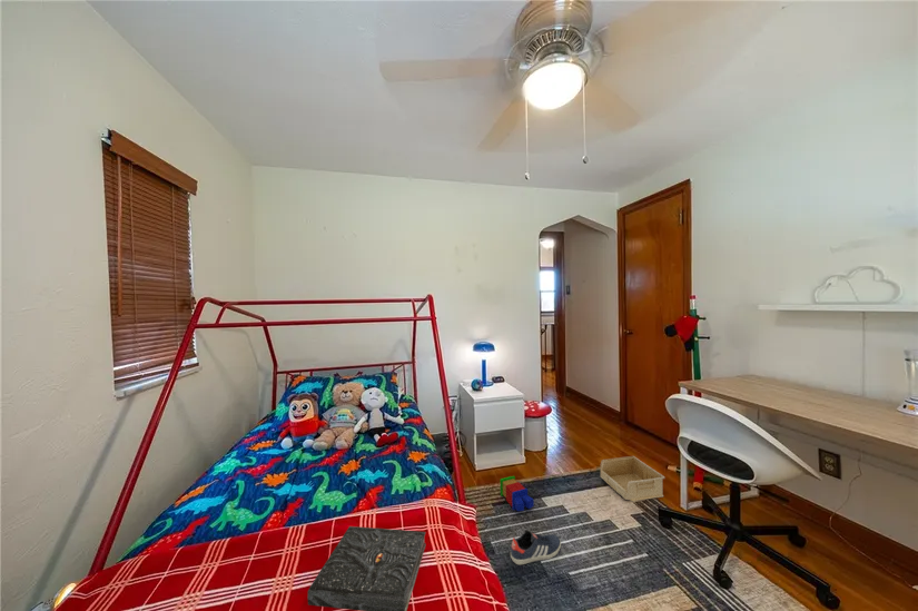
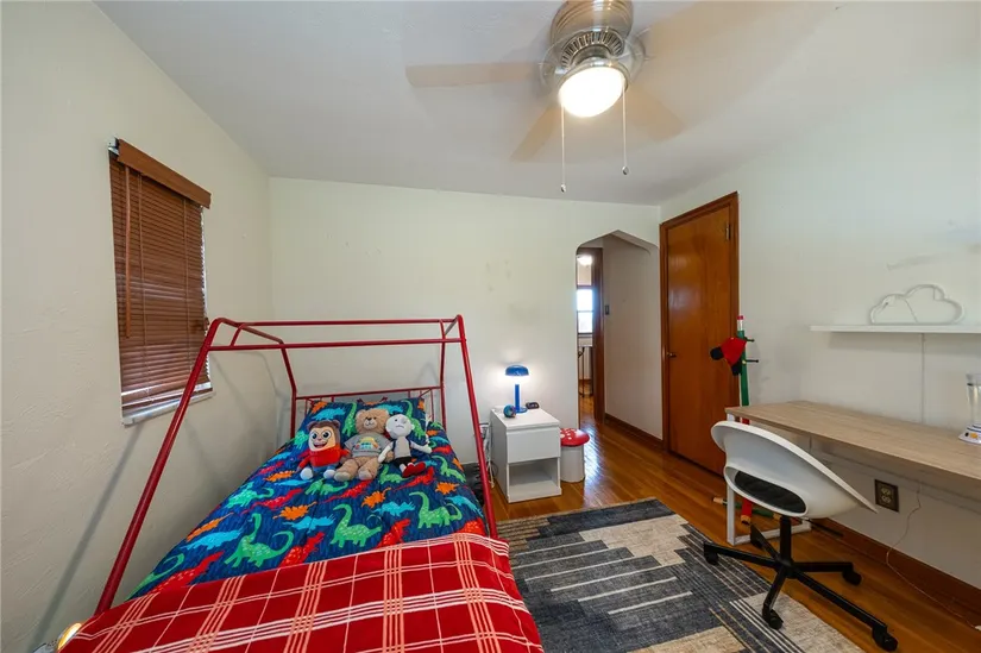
- sneaker (536, 542)
- stacking toy (515, 494)
- book (373, 564)
- storage bin (630, 476)
